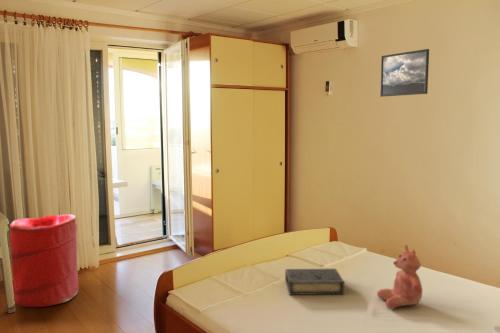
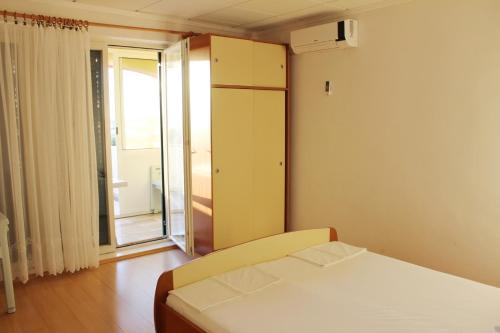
- laundry hamper (45, 256)
- teddy bear (400, 275)
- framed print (403, 74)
- book (313, 280)
